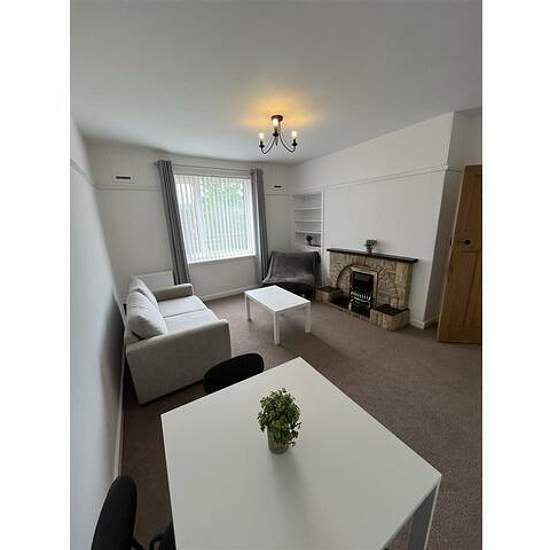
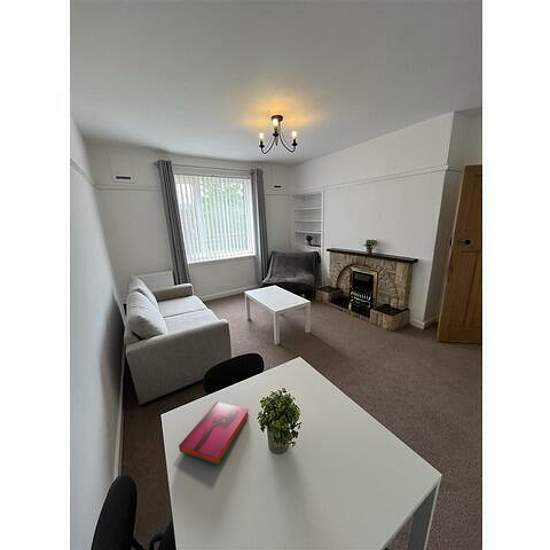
+ hardback book (217, 428)
